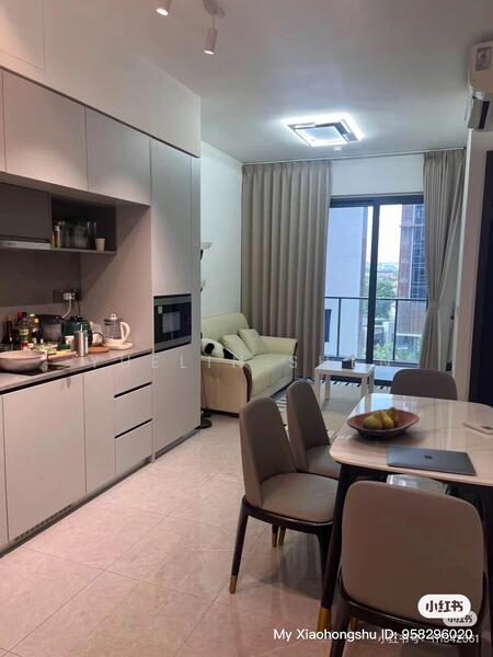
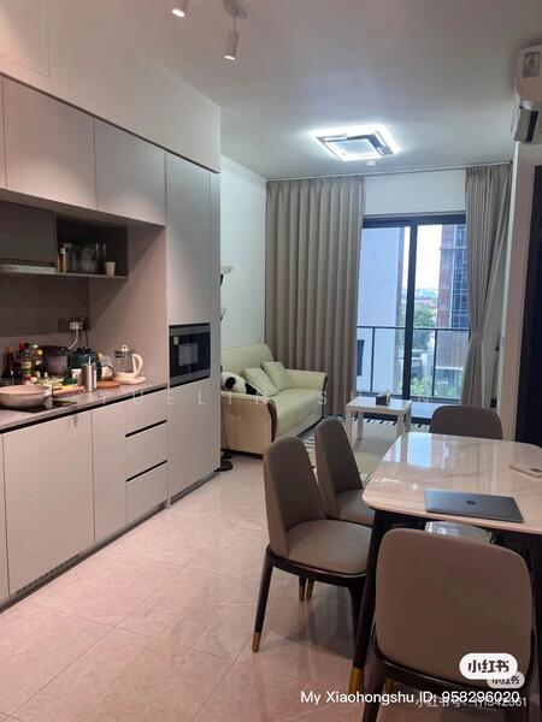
- fruit bowl (383, 419)
